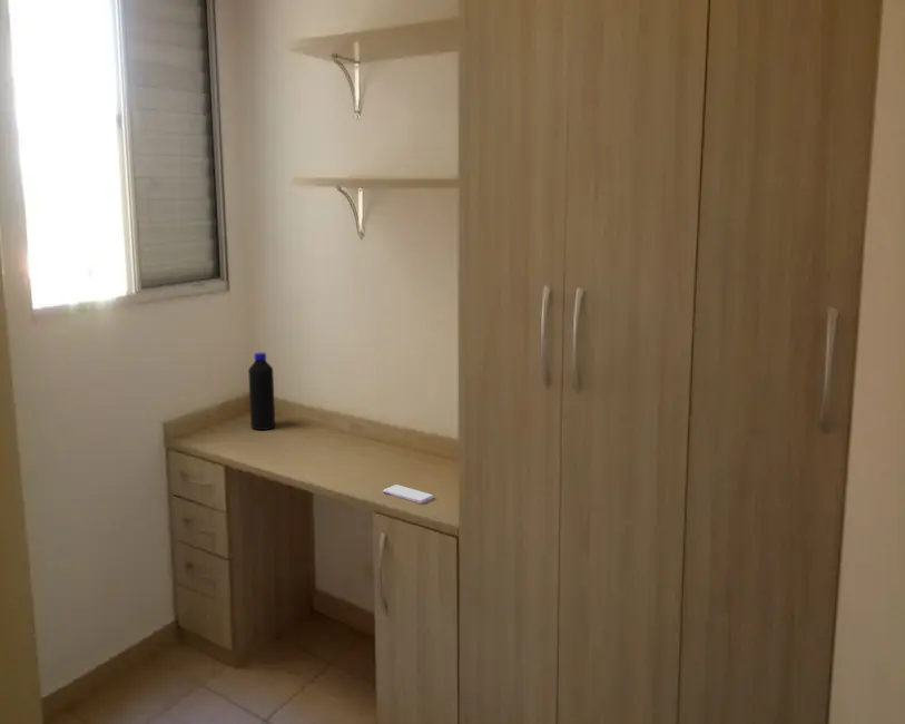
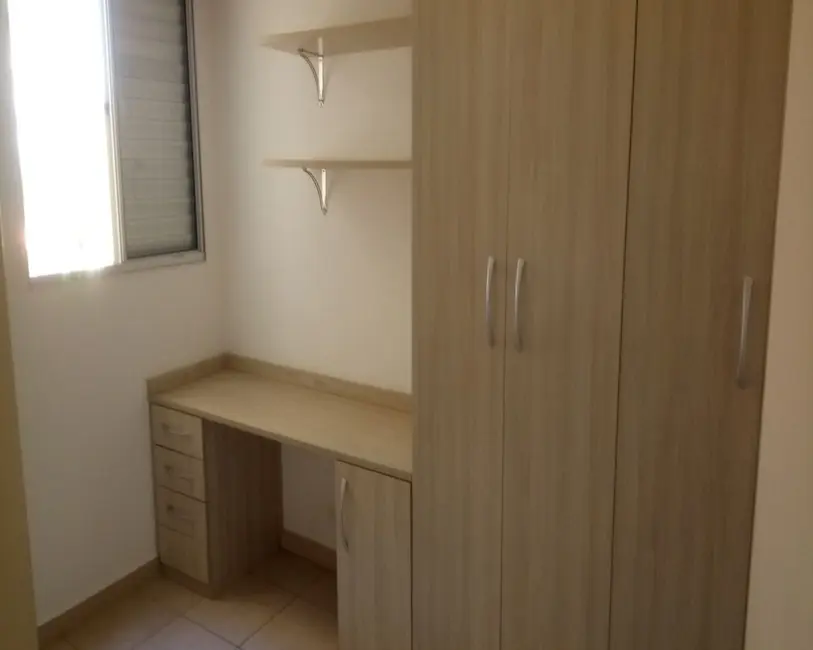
- bottle (262, 390)
- smartphone (407, 492)
